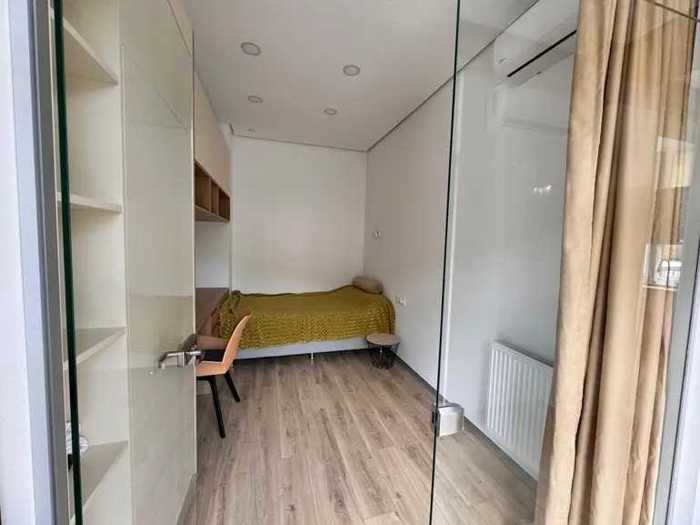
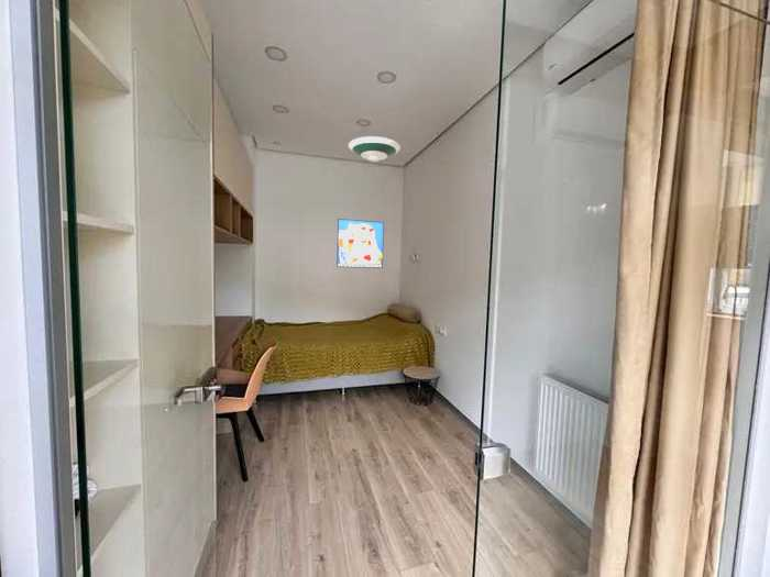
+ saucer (374, 153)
+ wall art (360, 244)
